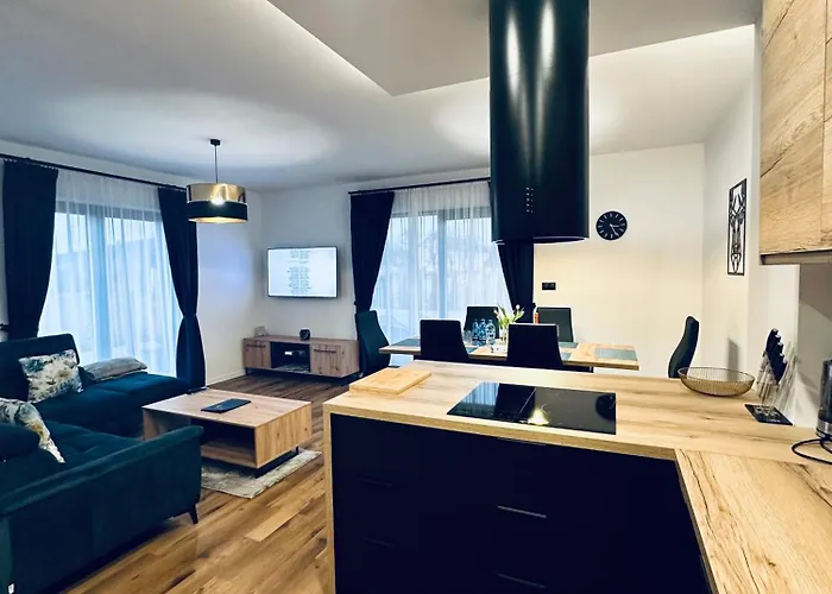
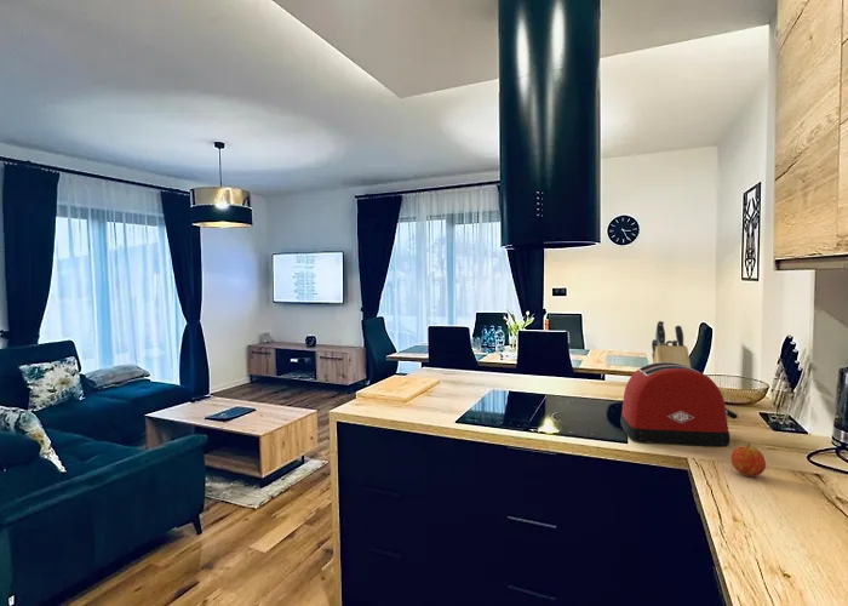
+ knife block (671, 361)
+ fruit (747, 458)
+ toaster (671, 399)
